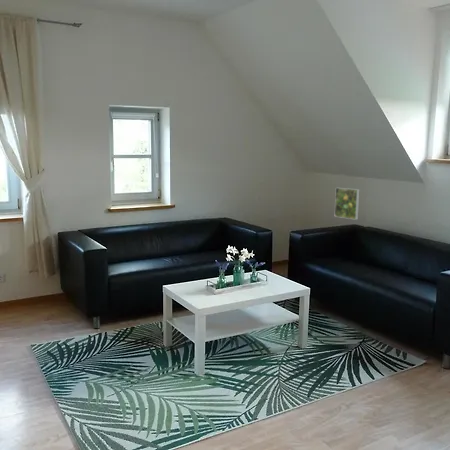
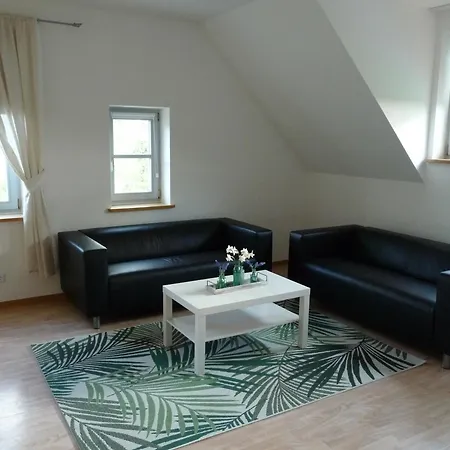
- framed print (346, 203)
